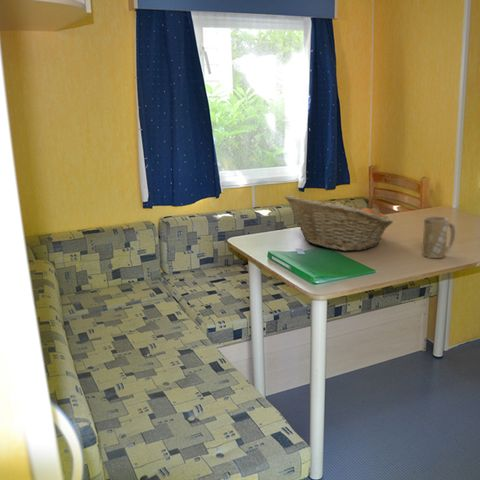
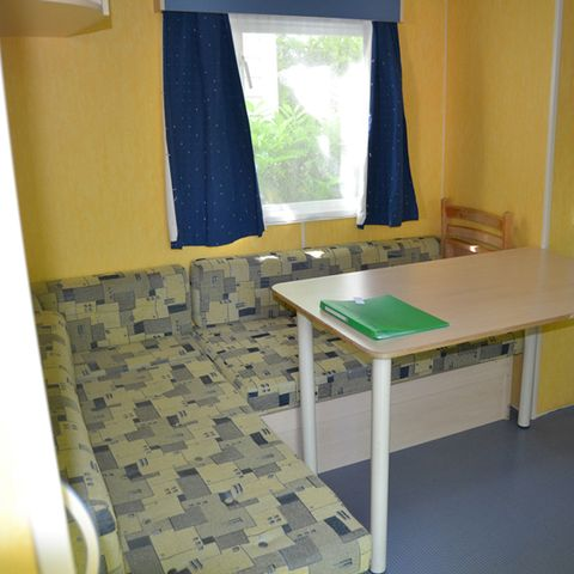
- fruit basket (336, 218)
- mug (437, 235)
